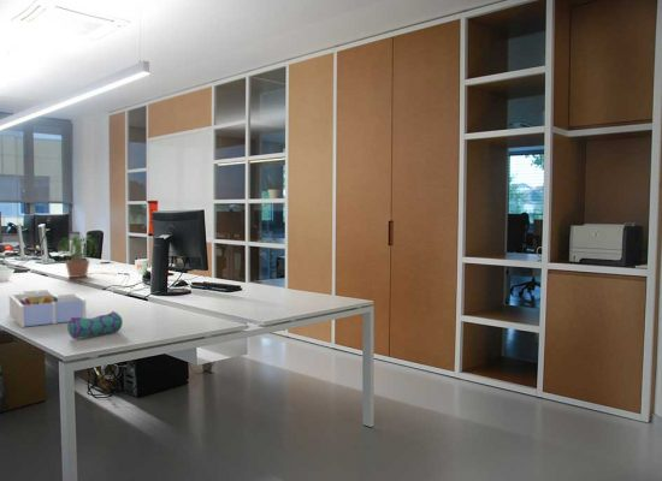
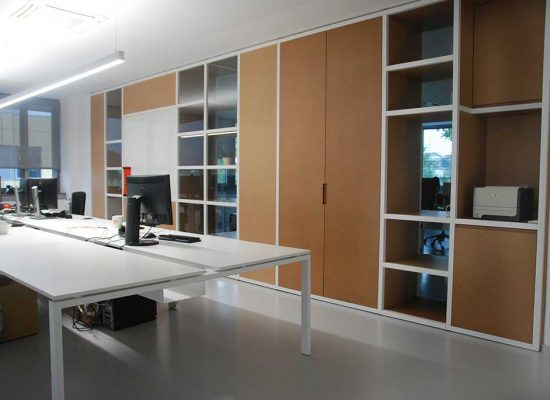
- desk organizer (45, 305)
- potted plant (81, 255)
- pencil case (95, 323)
